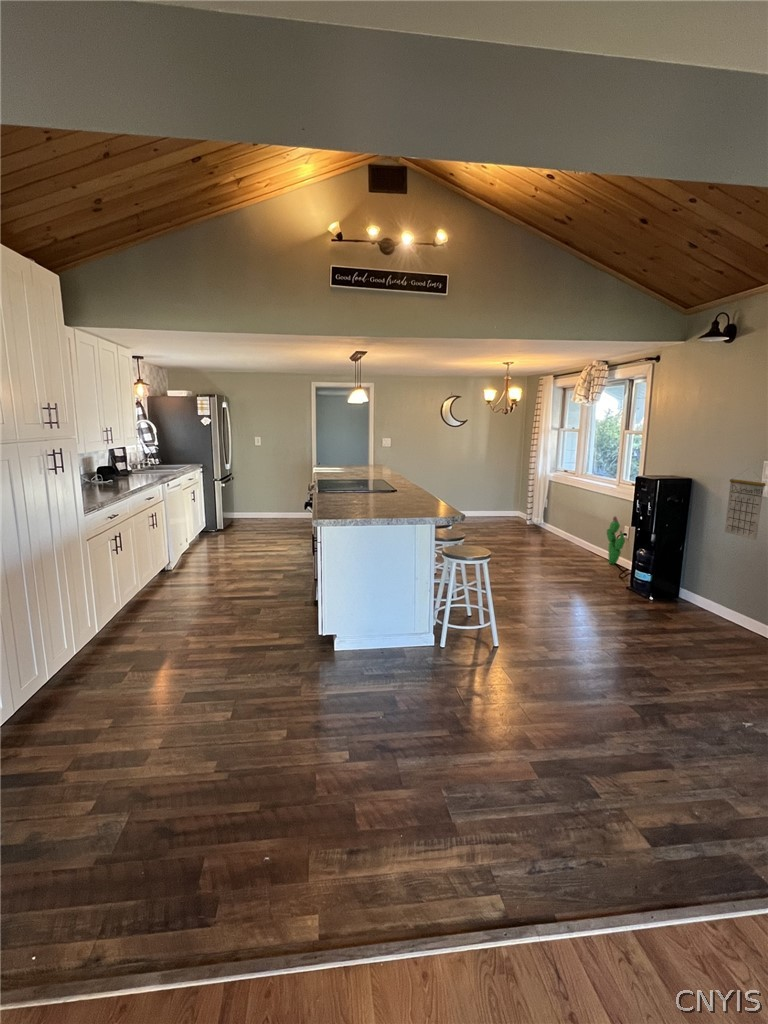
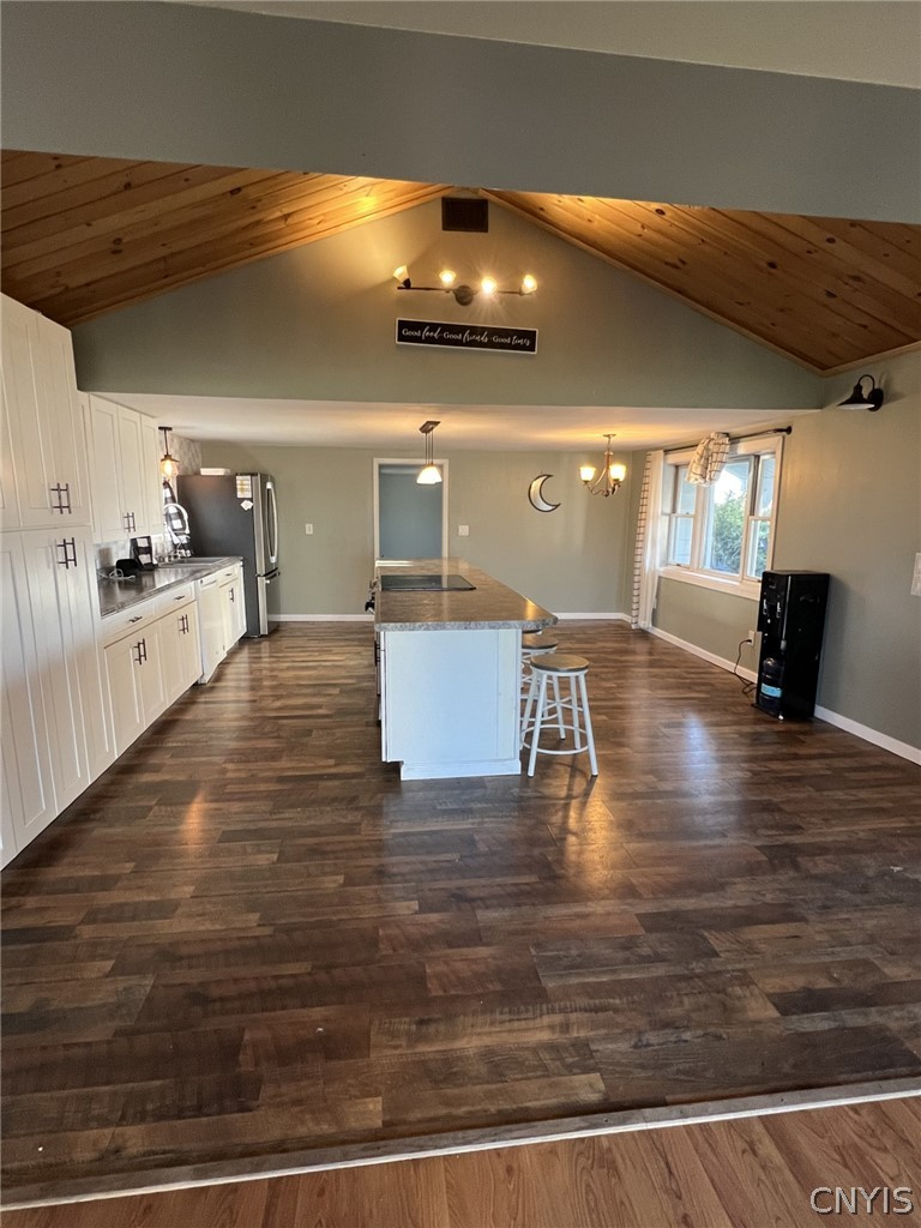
- calendar (744, 502)
- cactus (615, 540)
